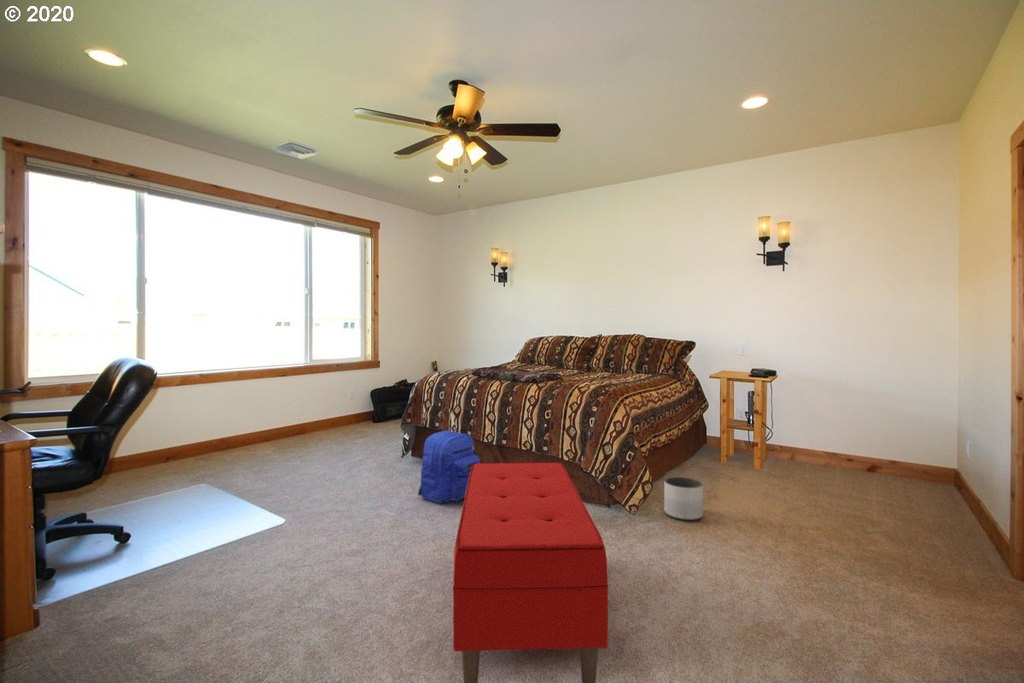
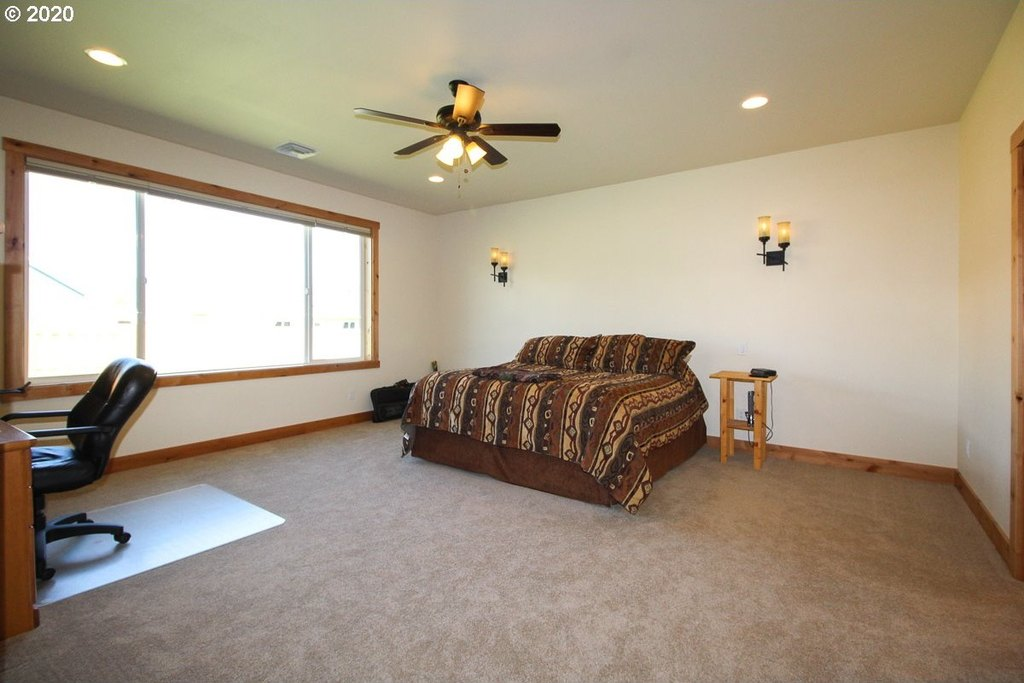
- bench (522, 550)
- planter (683, 498)
- backpack (453, 464)
